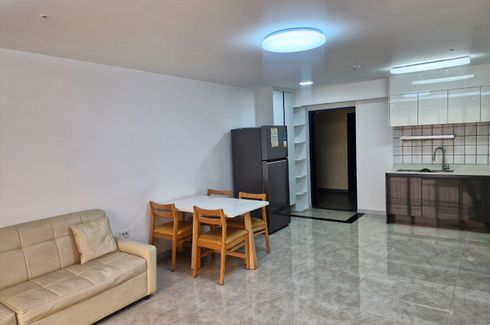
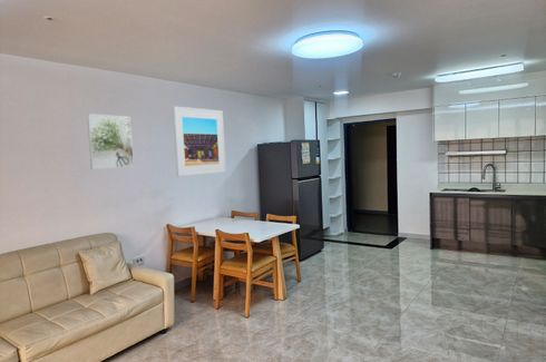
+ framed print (111, 141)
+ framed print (201, 141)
